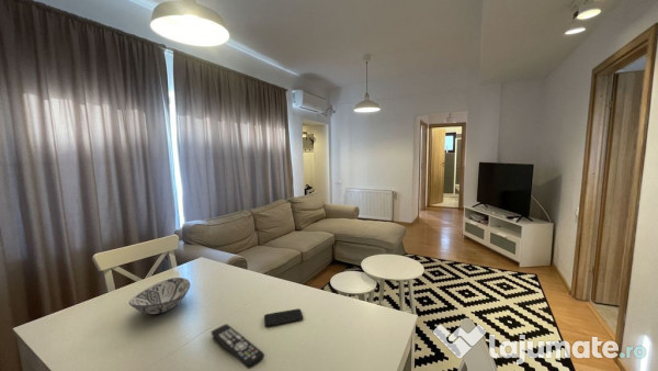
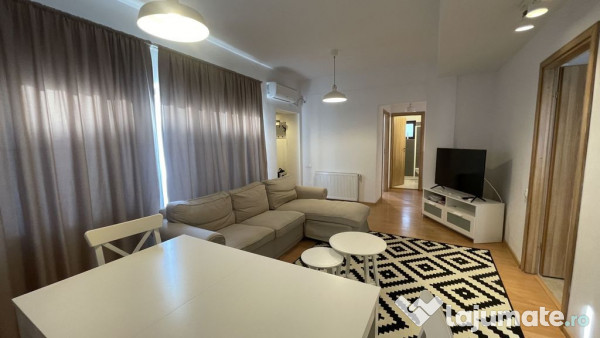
- smartphone (283, 317)
- remote control (236, 344)
- decorative bowl (161, 299)
